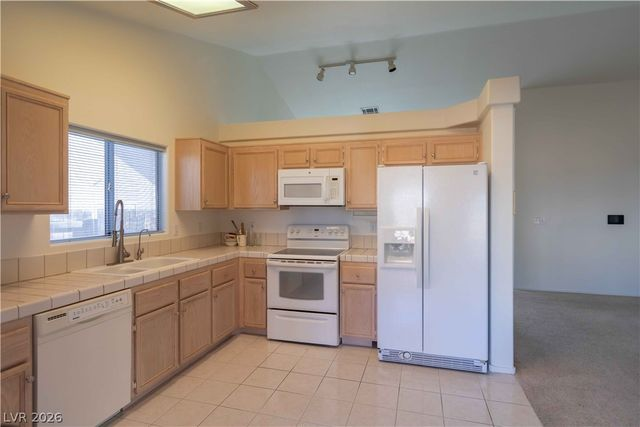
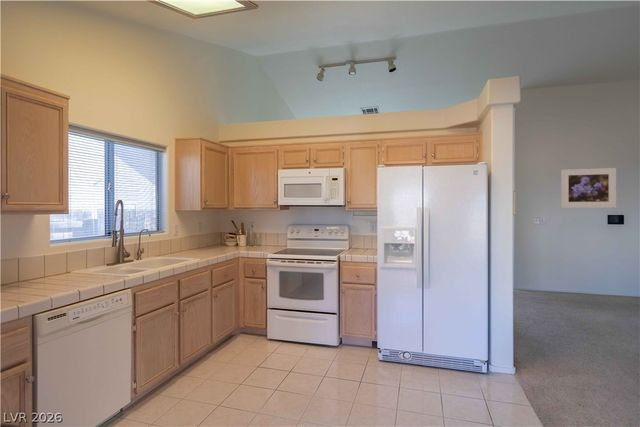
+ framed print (588, 188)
